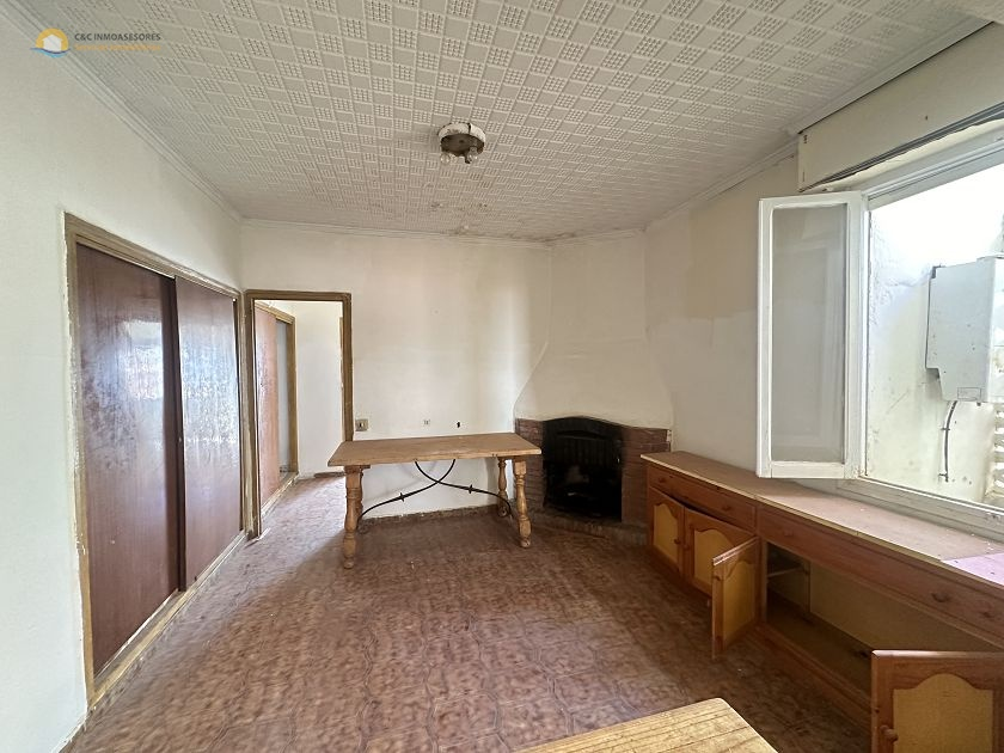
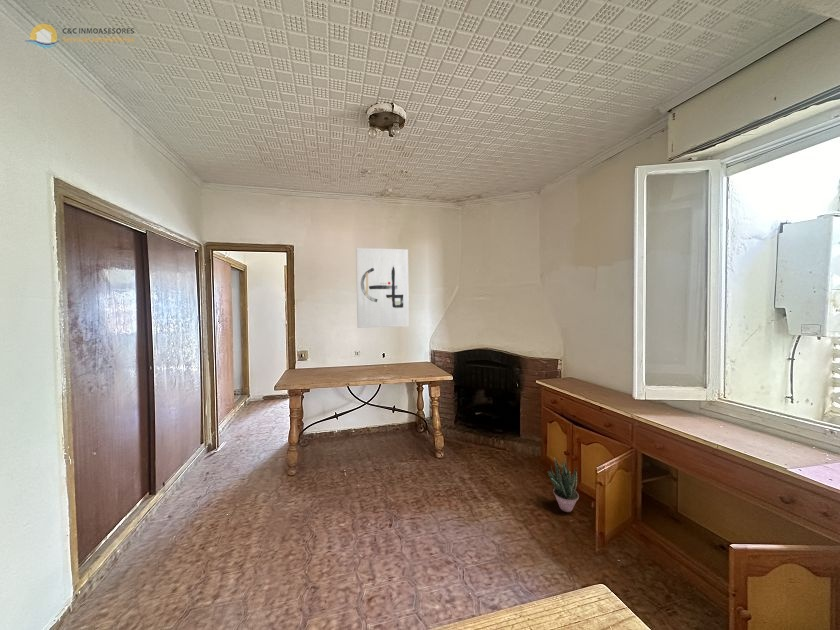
+ potted plant (563, 484)
+ wall art (383, 288)
